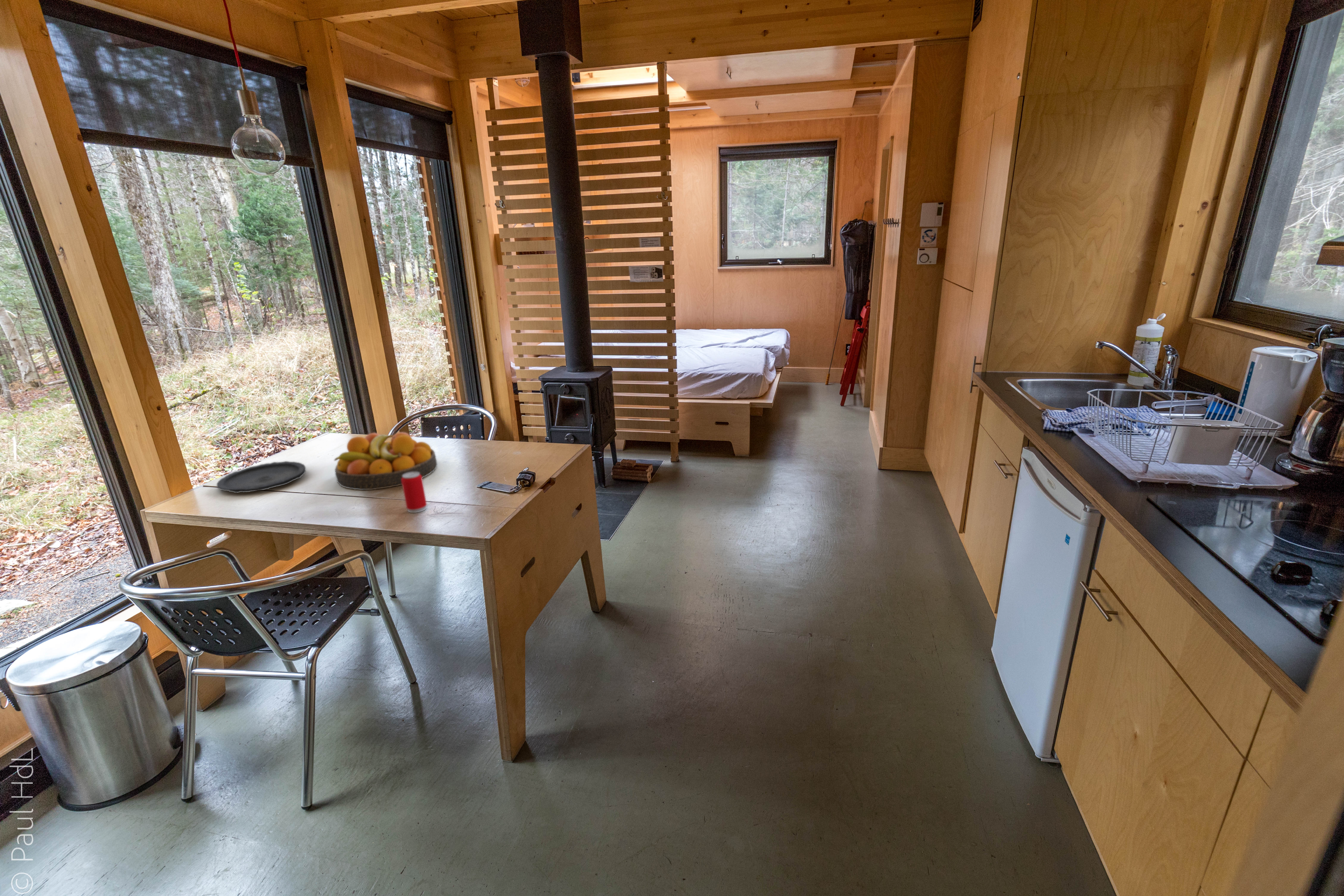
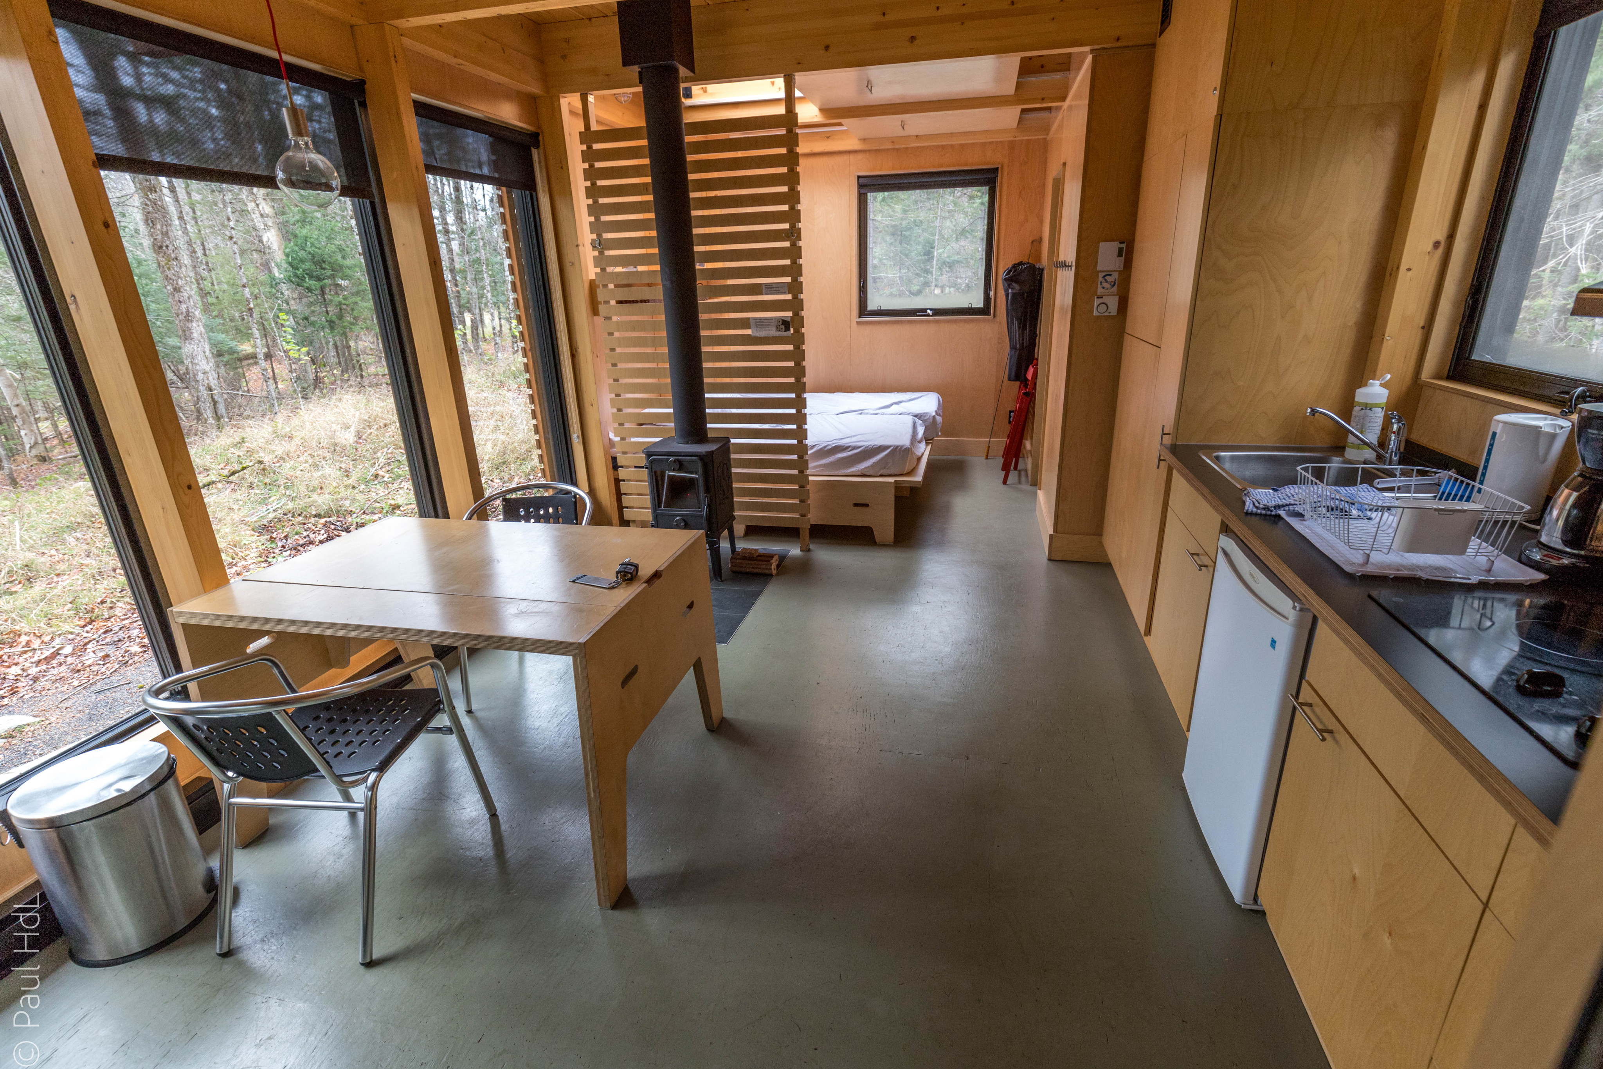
- plate (263, 477)
- beverage can (414, 492)
- fruit bowl (385, 453)
